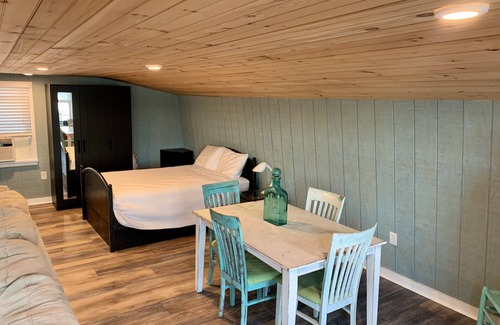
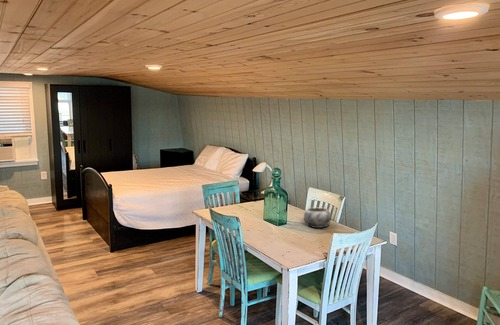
+ decorative bowl (317, 217)
